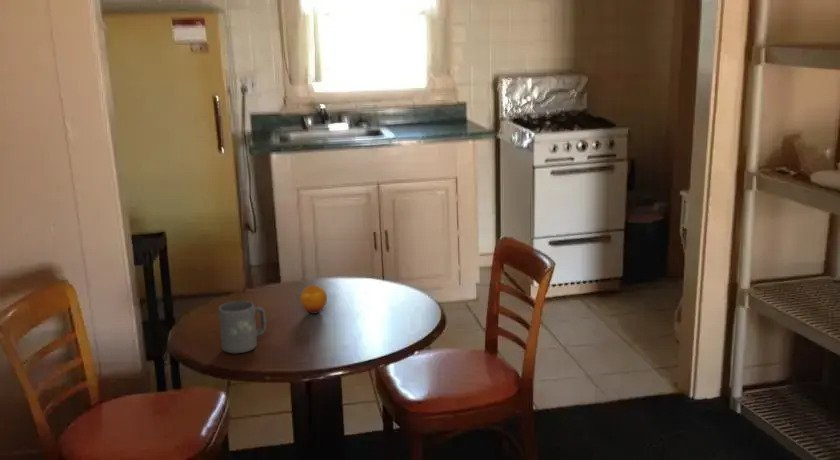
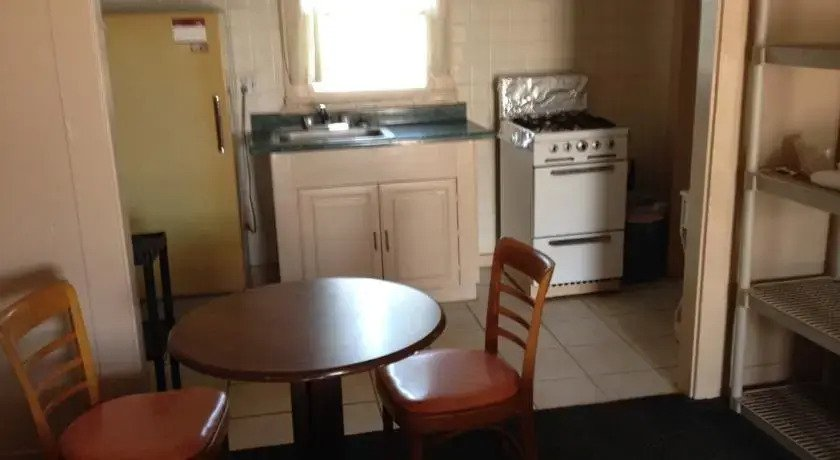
- mug (243, 325)
- fruit (313, 298)
